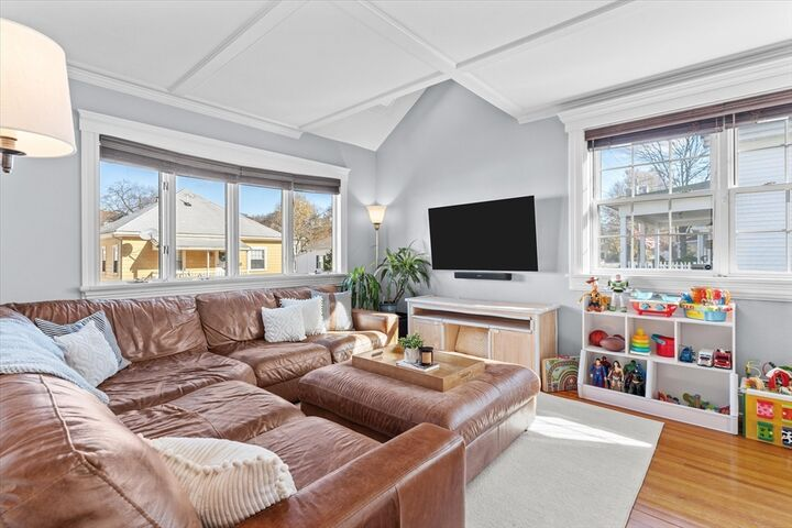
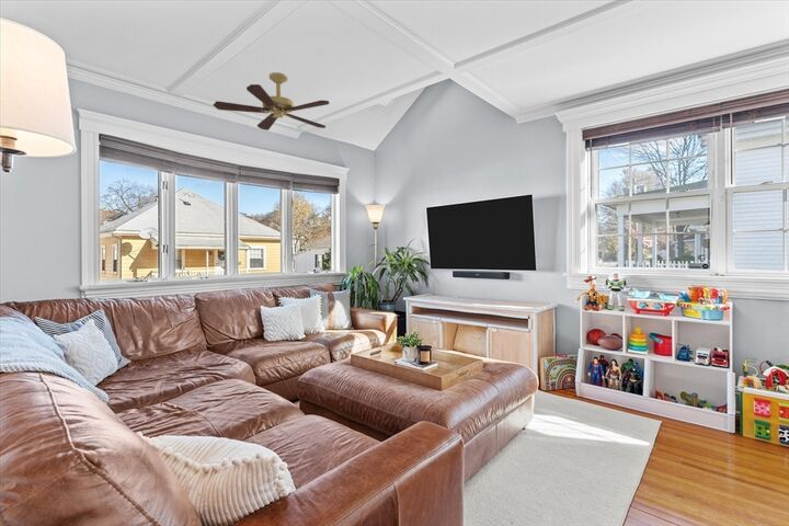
+ ceiling fan (273, 96)
